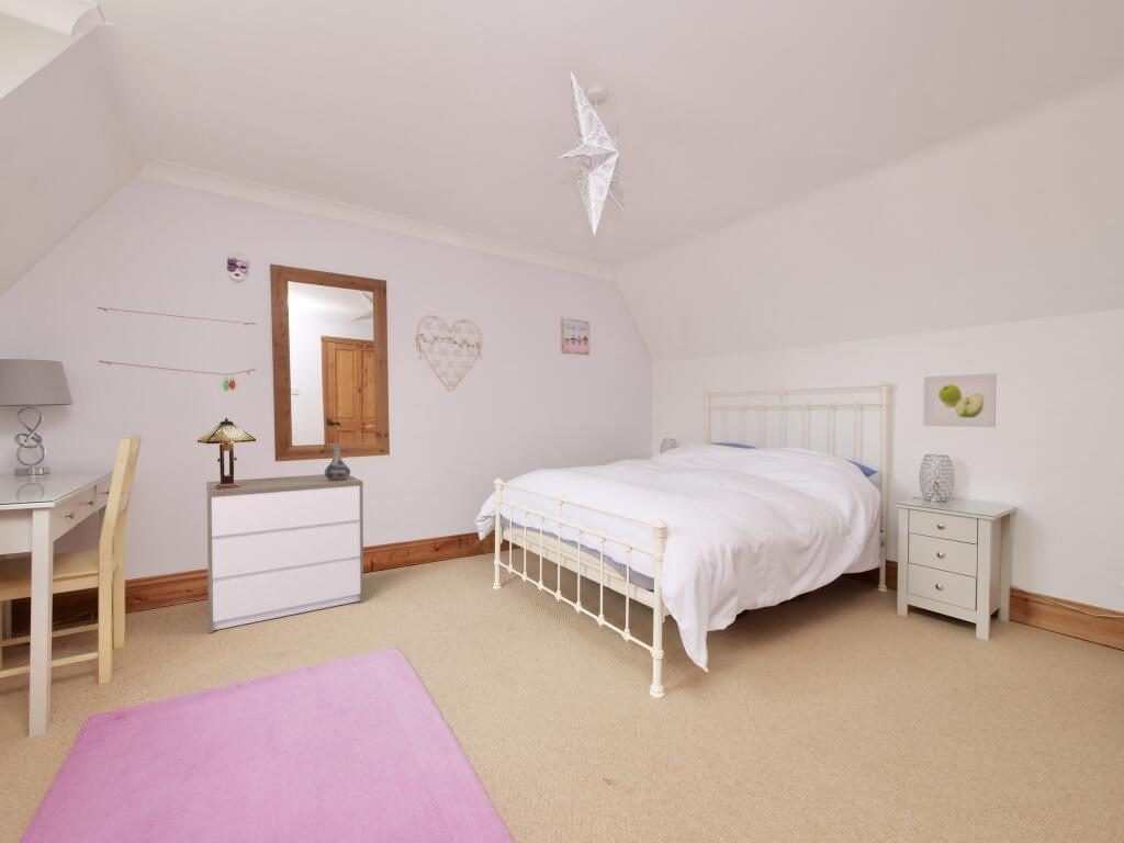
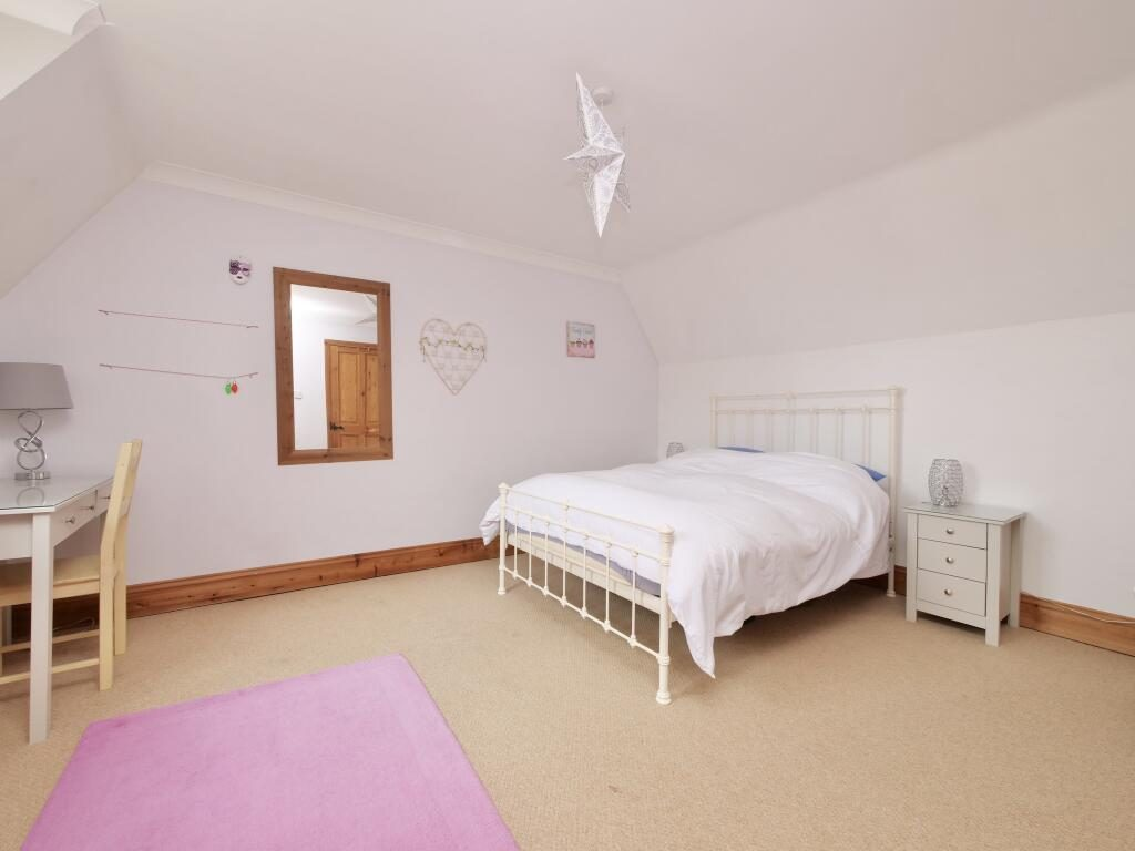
- decorative vase (337, 460)
- dresser (285, 541)
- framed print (957, 401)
- table lamp (226, 450)
